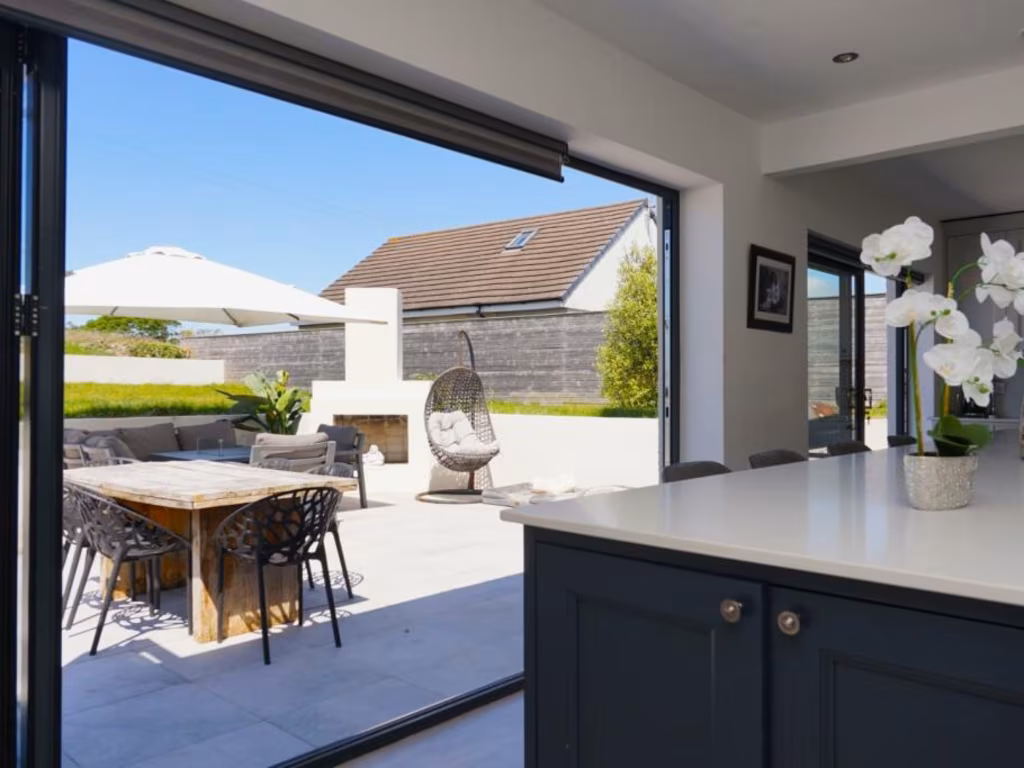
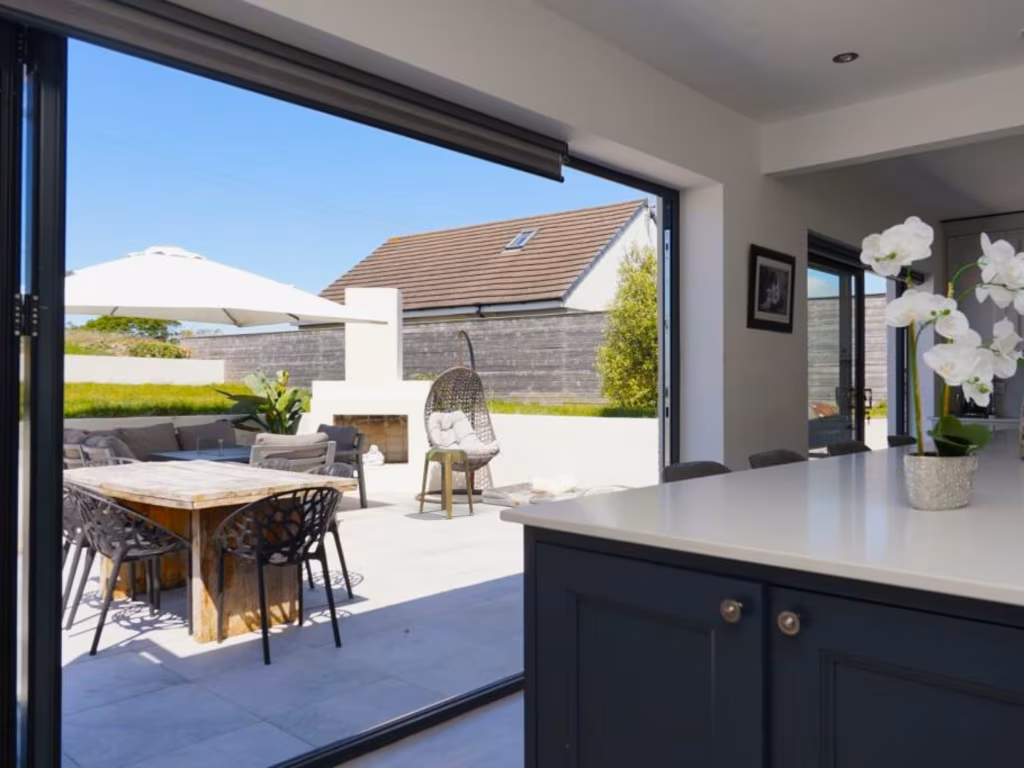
+ stool (446, 482)
